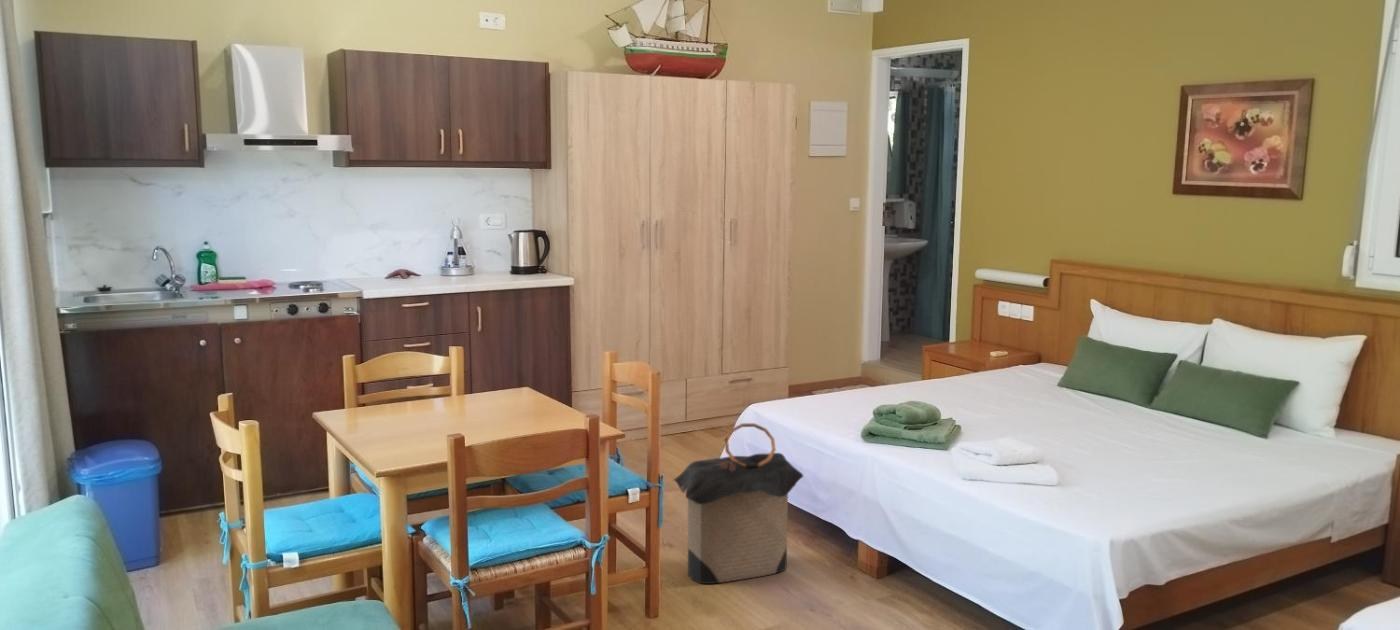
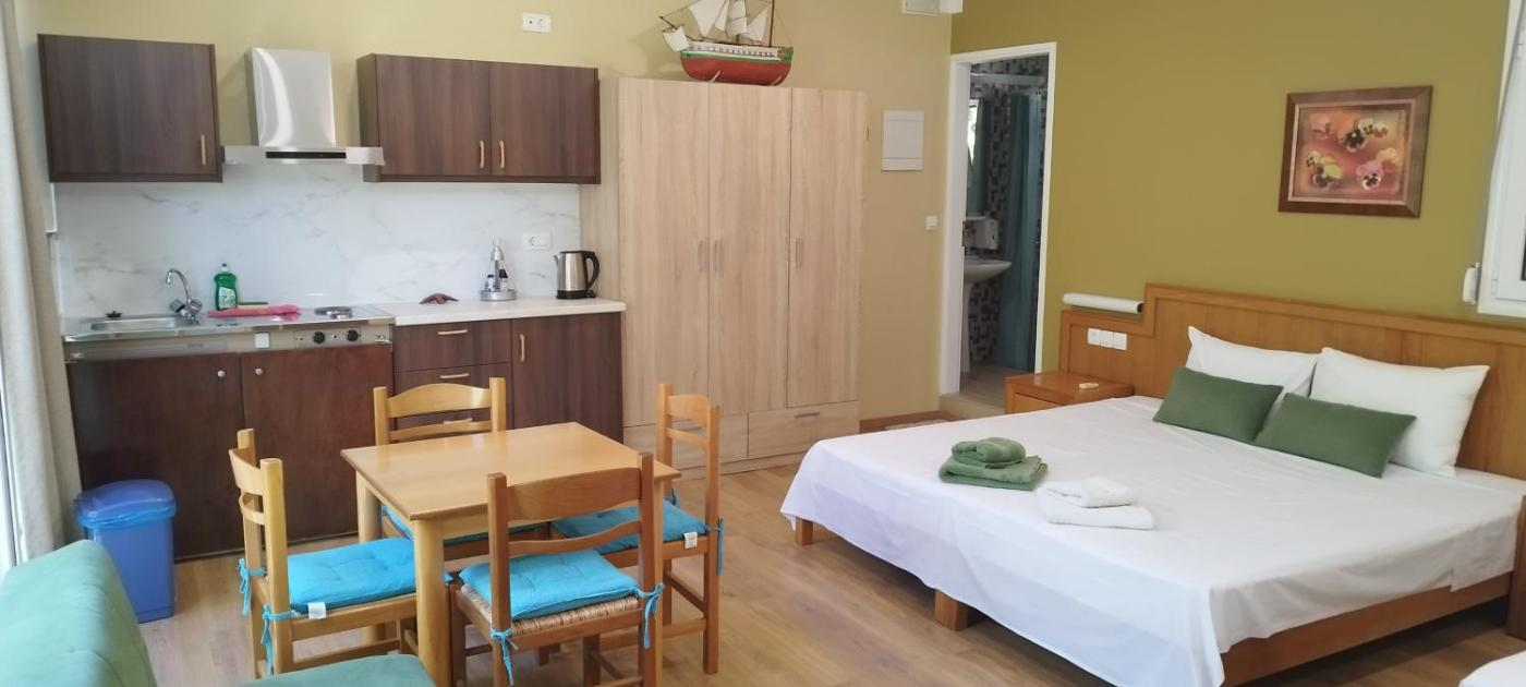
- laundry hamper (737, 501)
